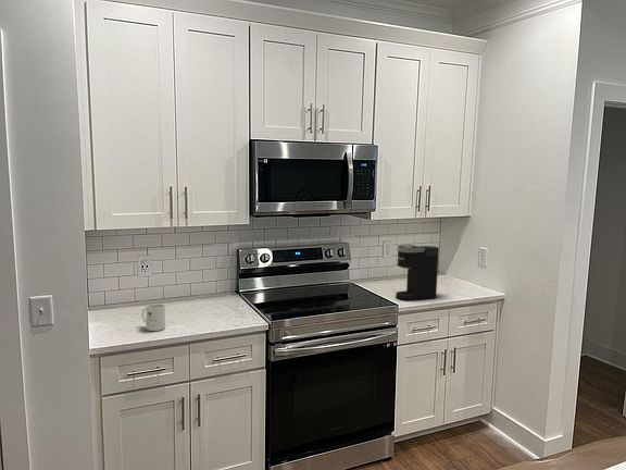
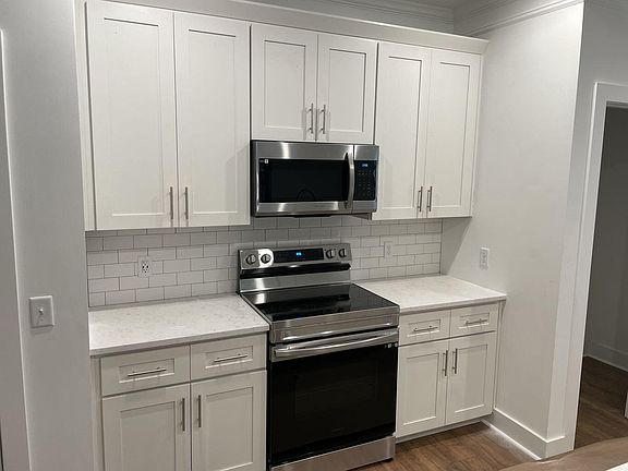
- mug (152, 317)
- coffee maker (416, 271)
